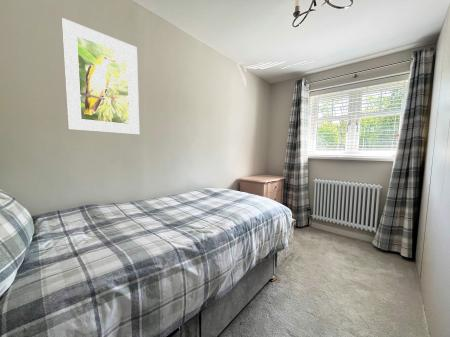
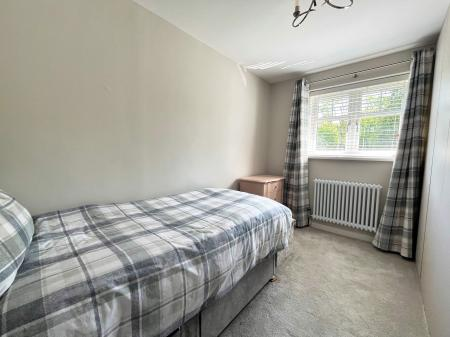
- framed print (105, 84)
